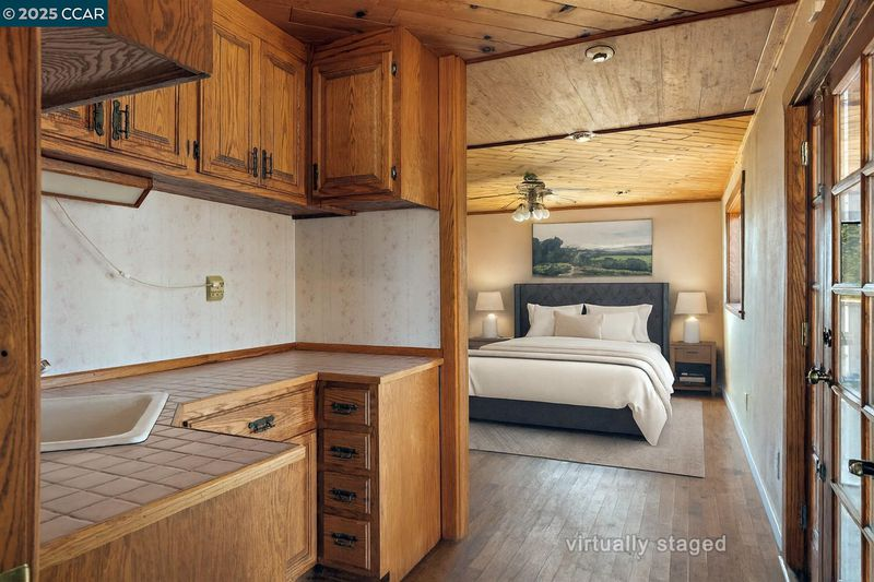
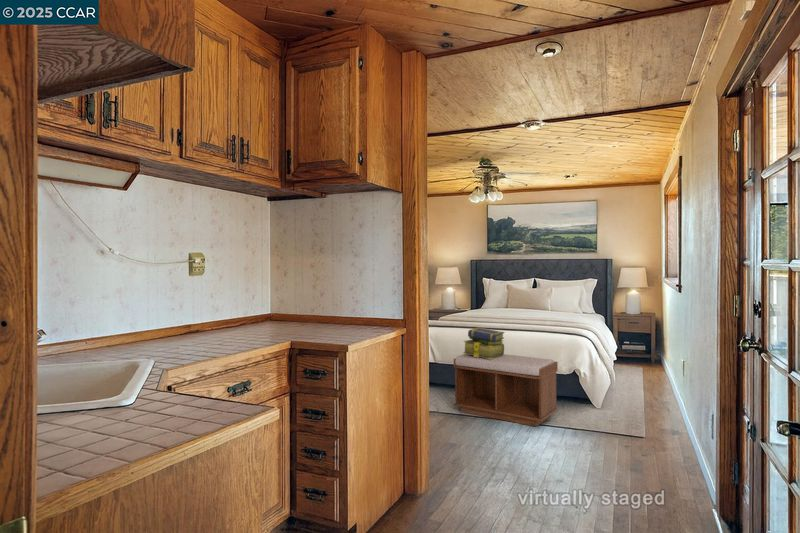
+ bench (504, 385)
+ stack of books (485, 342)
